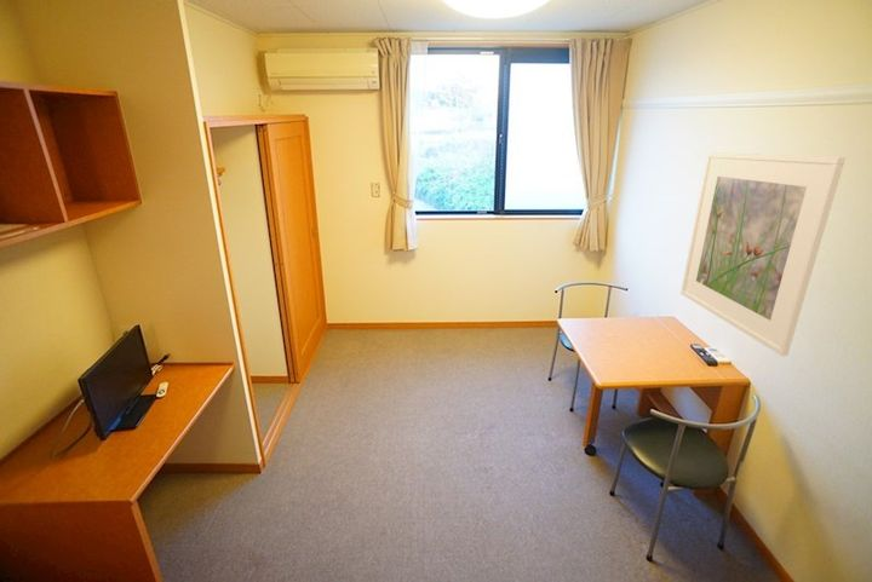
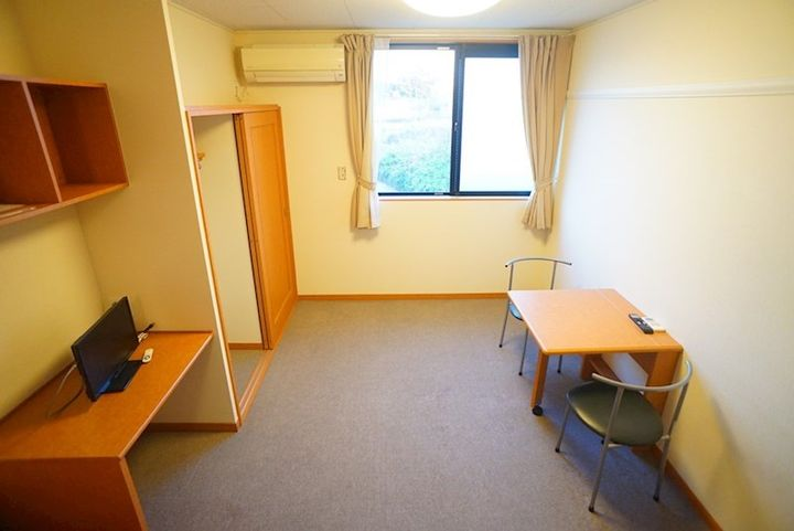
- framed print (742, 242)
